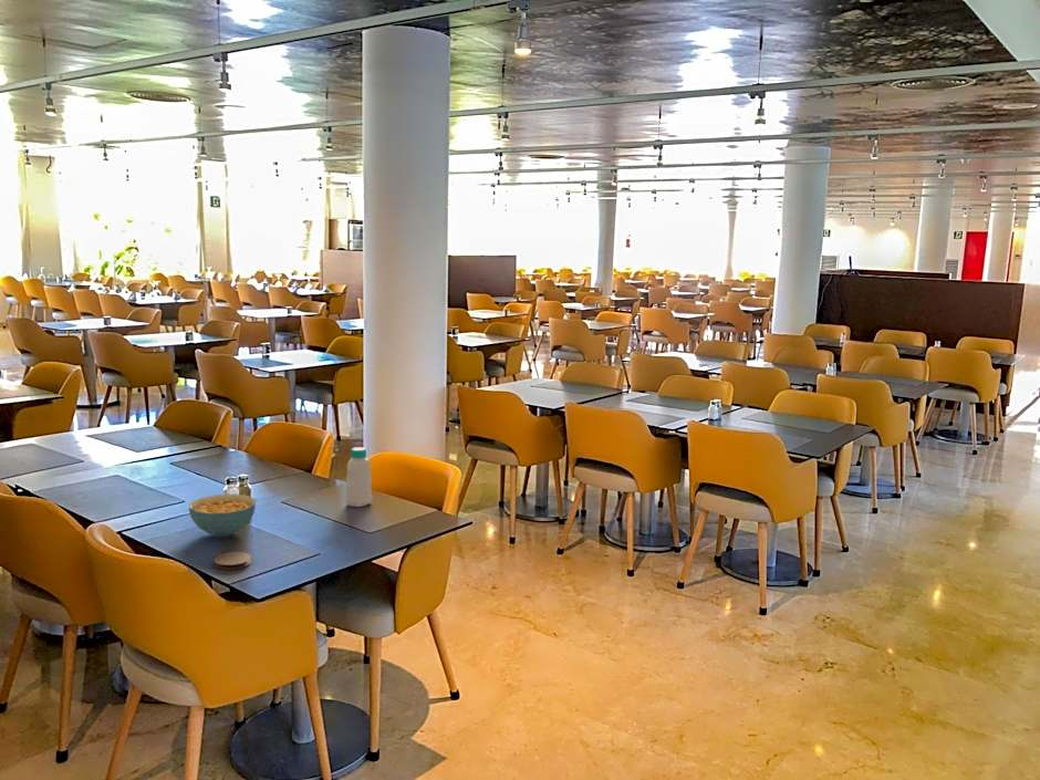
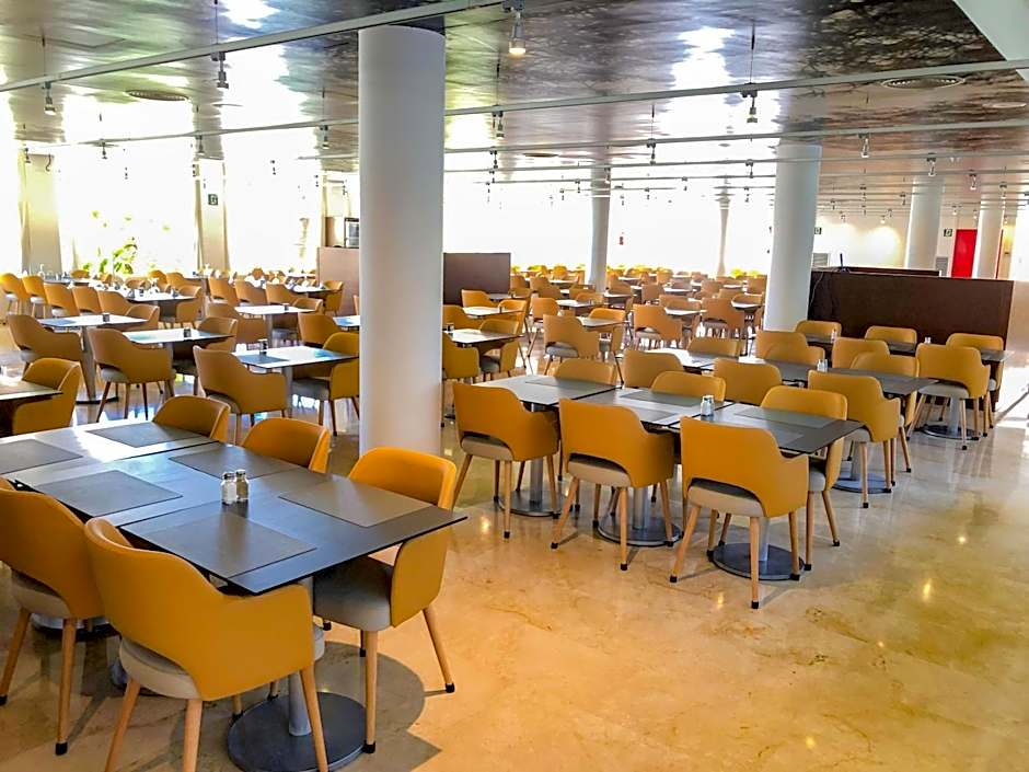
- bottle (358, 476)
- cereal bowl (223, 518)
- coaster (232, 560)
